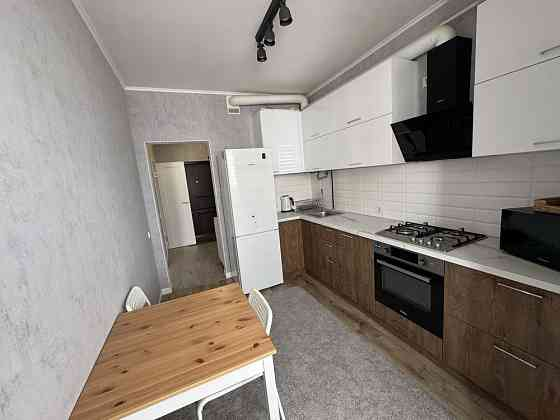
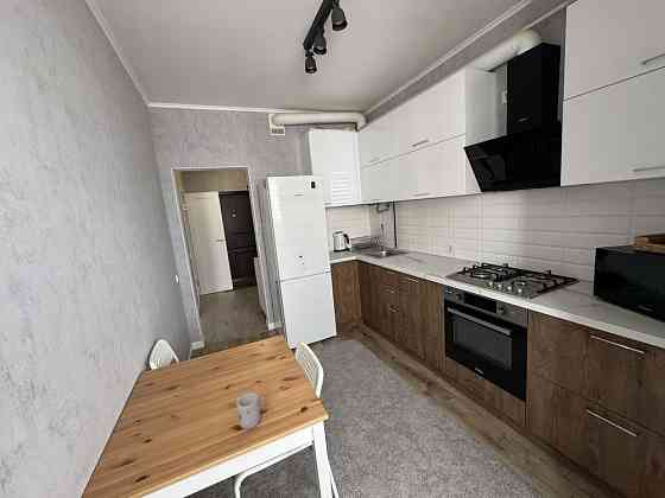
+ mug (251, 406)
